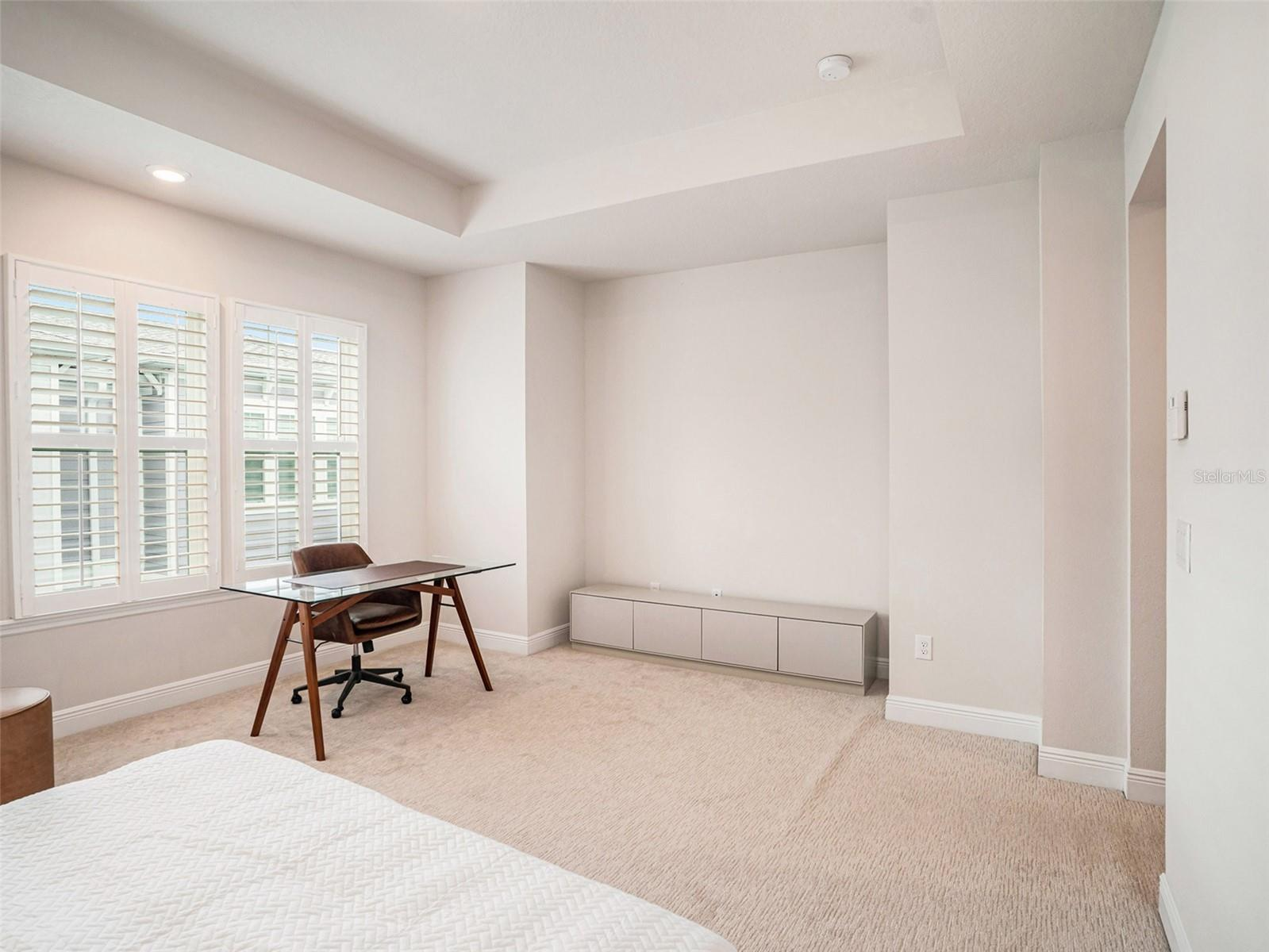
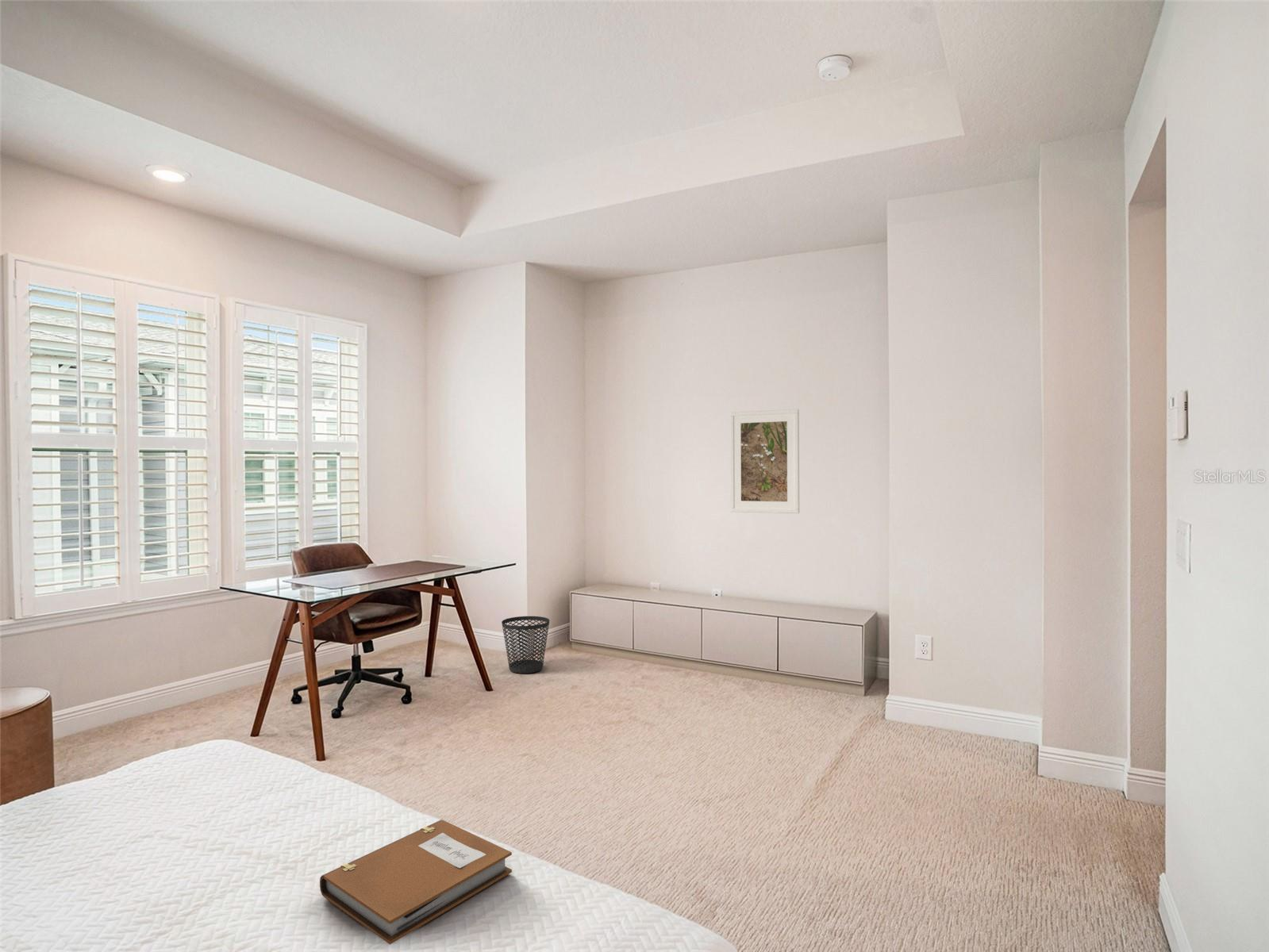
+ notebook (421, 870)
+ wastebasket (525, 645)
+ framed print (763, 462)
